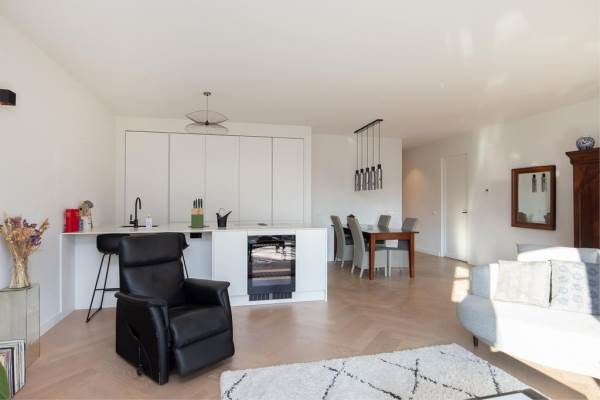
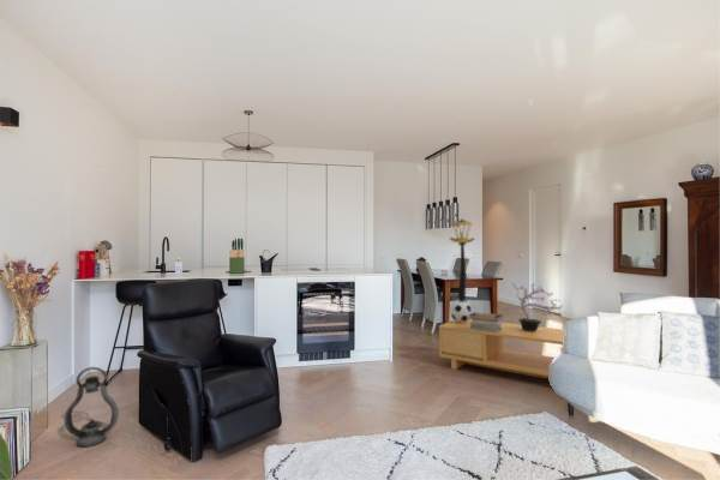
+ lantern (90, 392)
+ coffee table (510, 350)
+ floor lamp (462, 280)
+ potted plant (538, 306)
+ book stack (485, 322)
+ soccer ball (461, 311)
